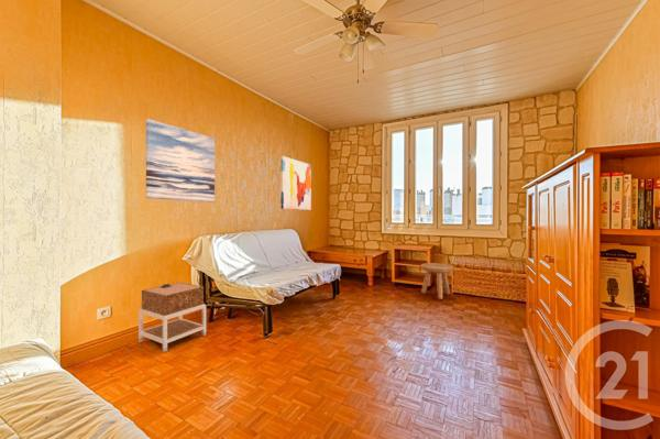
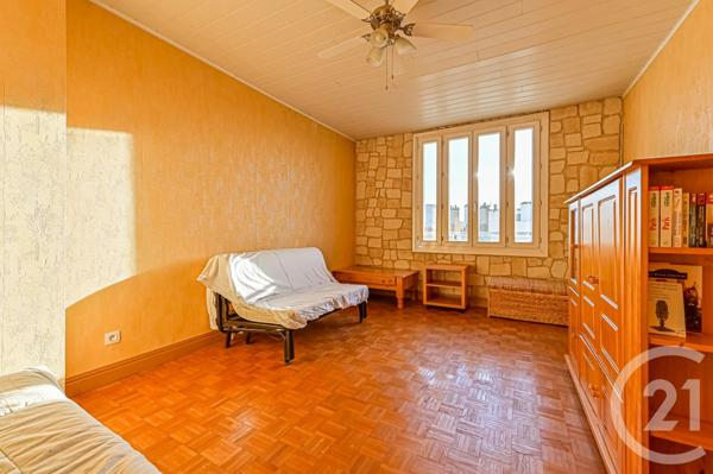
- wall art (297, 185)
- nightstand (173, 311)
- wall art (184, 165)
- stool (437, 279)
